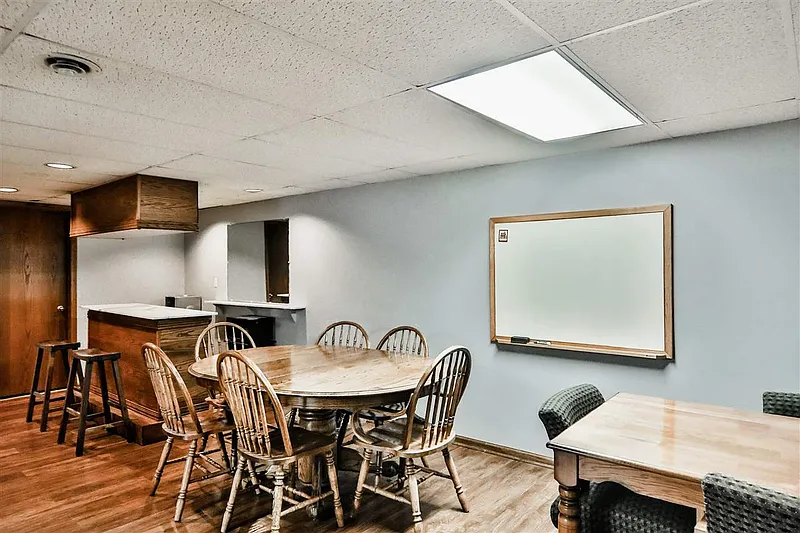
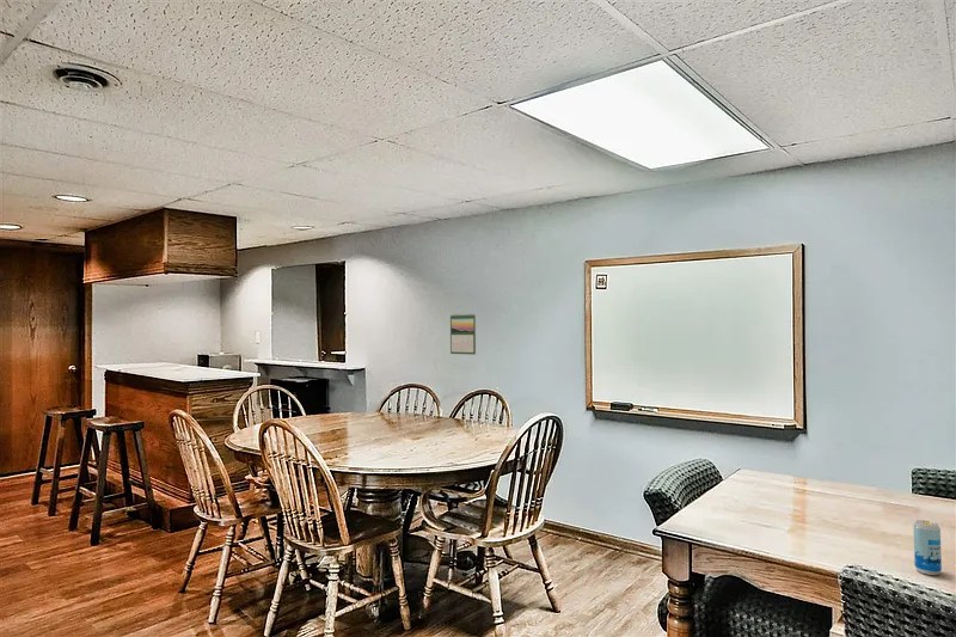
+ beverage can (927, 546)
+ calendar (462, 333)
